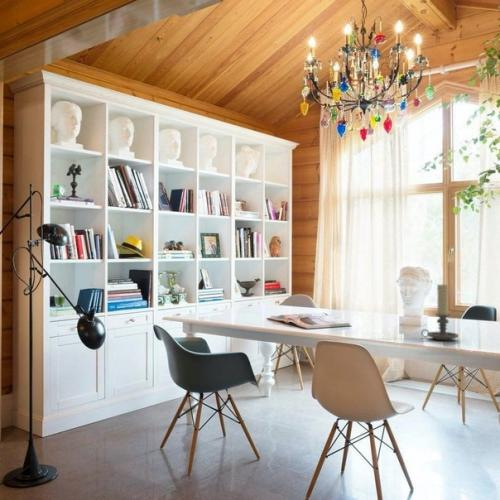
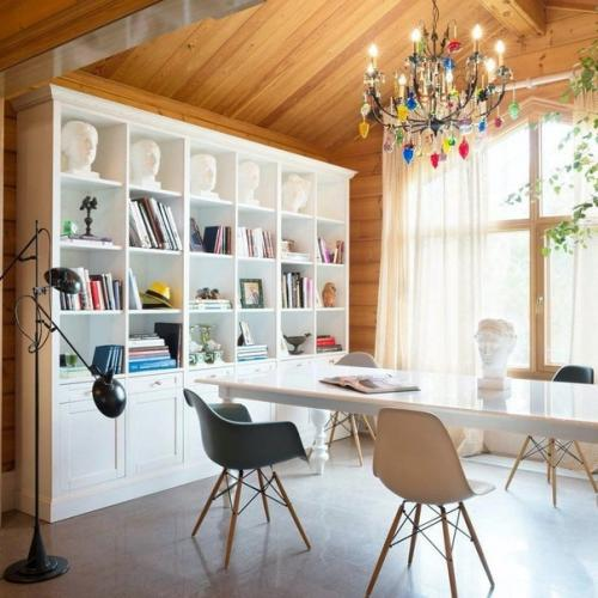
- candle holder (439, 311)
